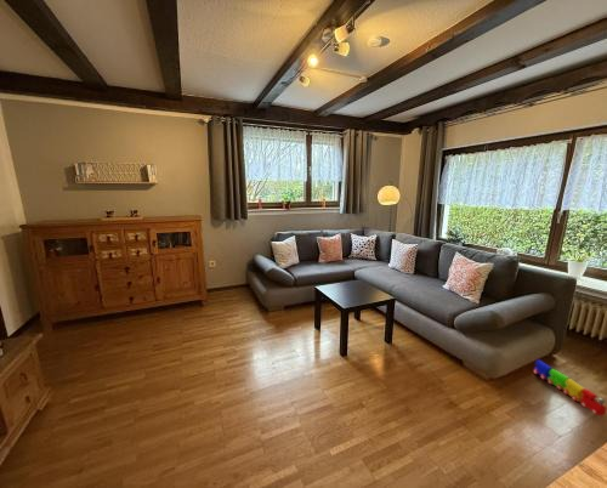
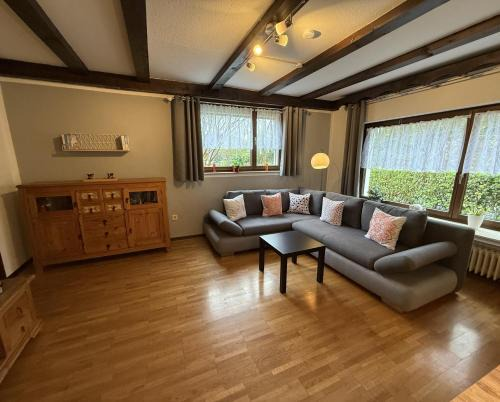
- toy train (566, 385)
